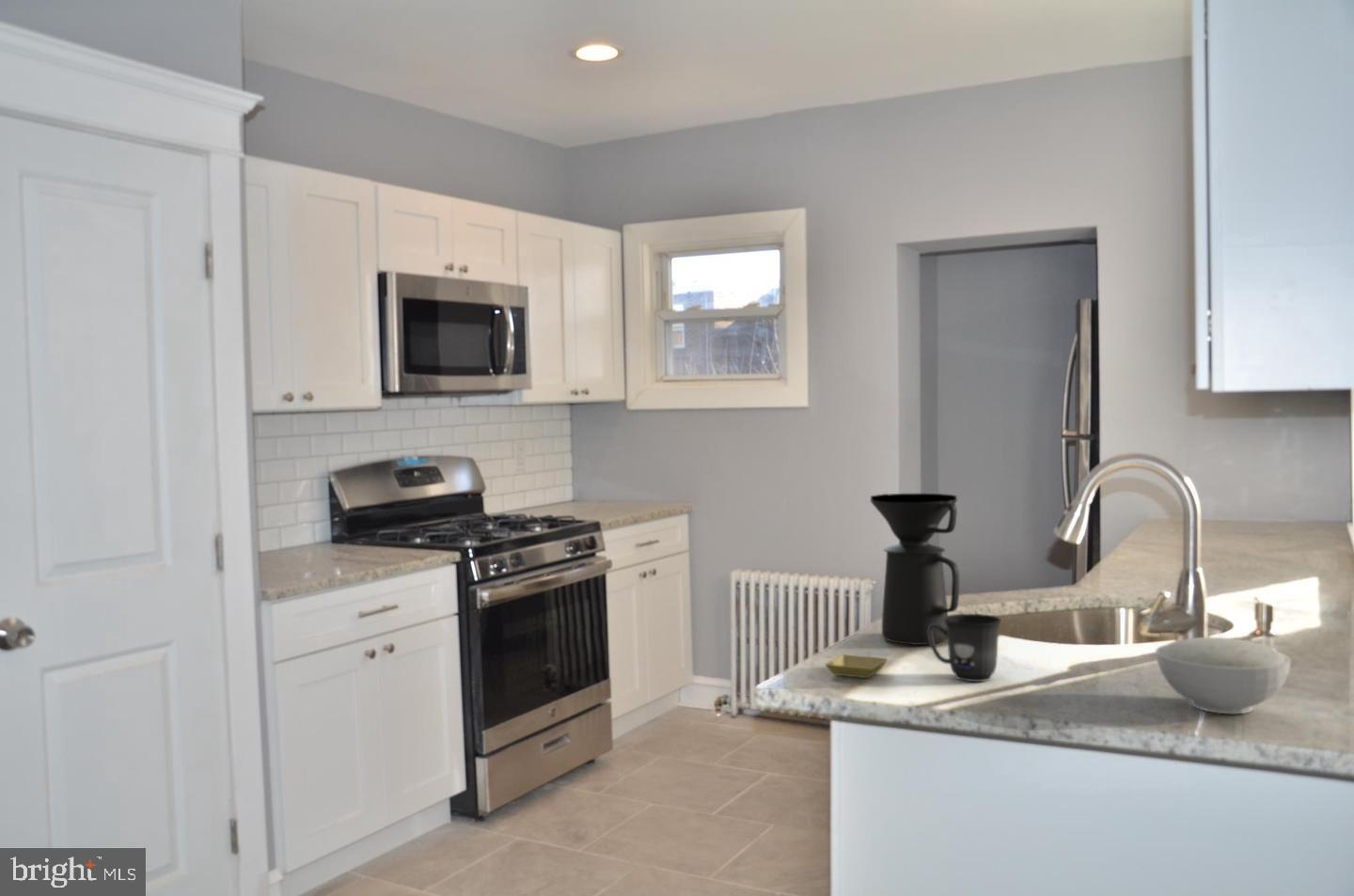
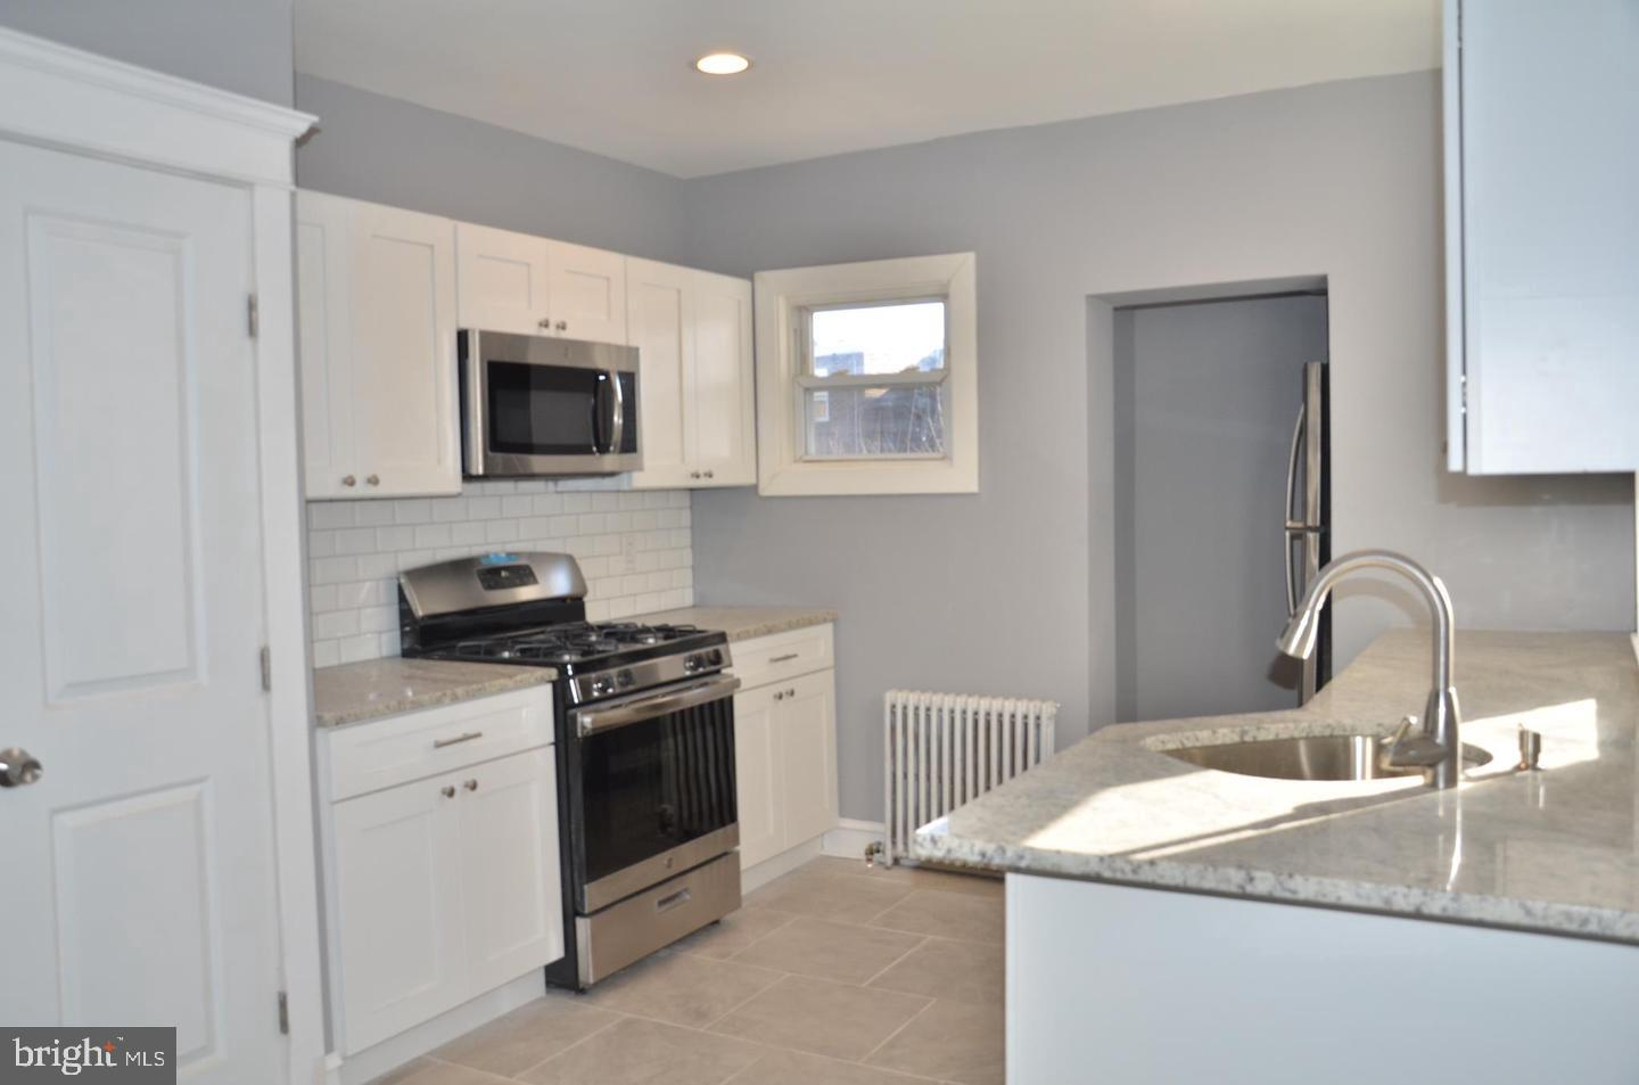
- mug (963, 647)
- saucer (857, 667)
- bowl (1221, 673)
- coffee maker (914, 567)
